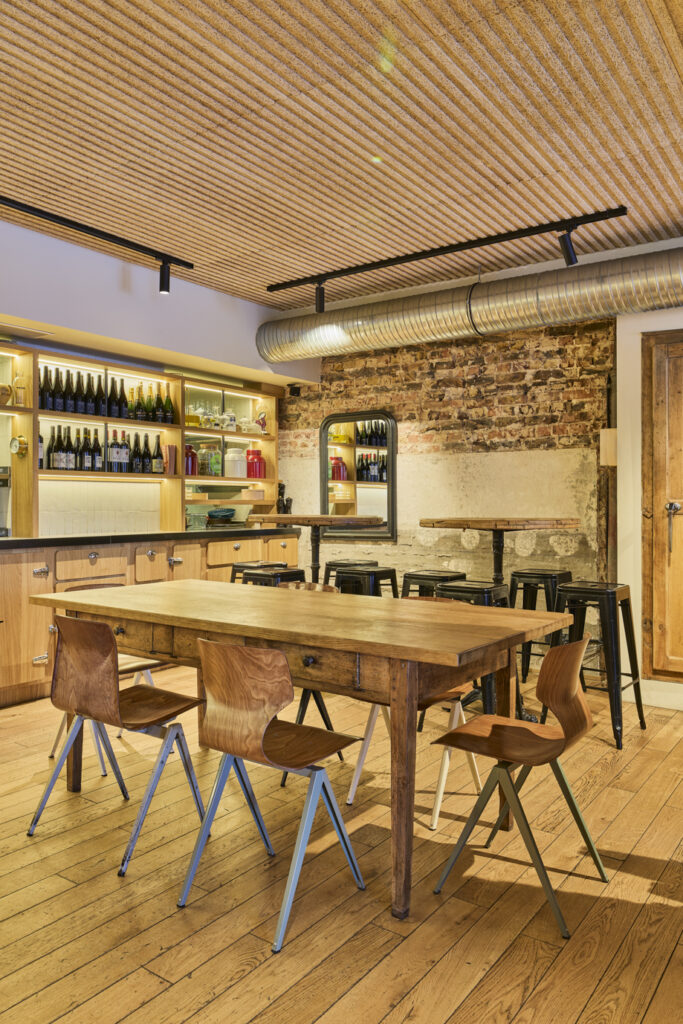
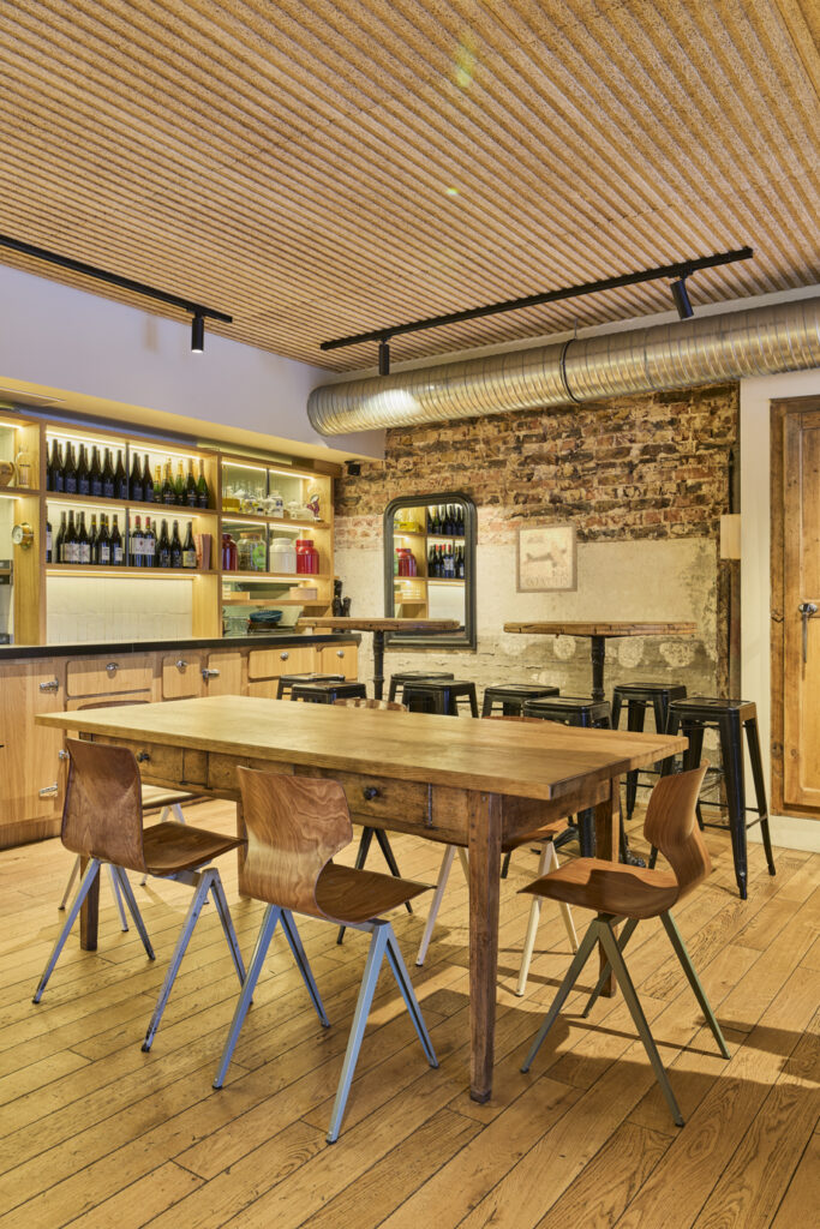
+ wall art (545, 558)
